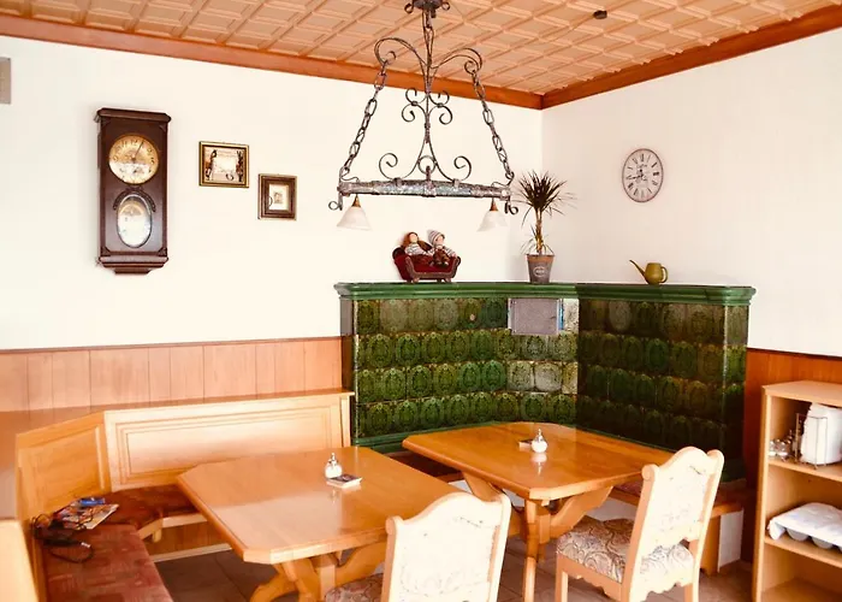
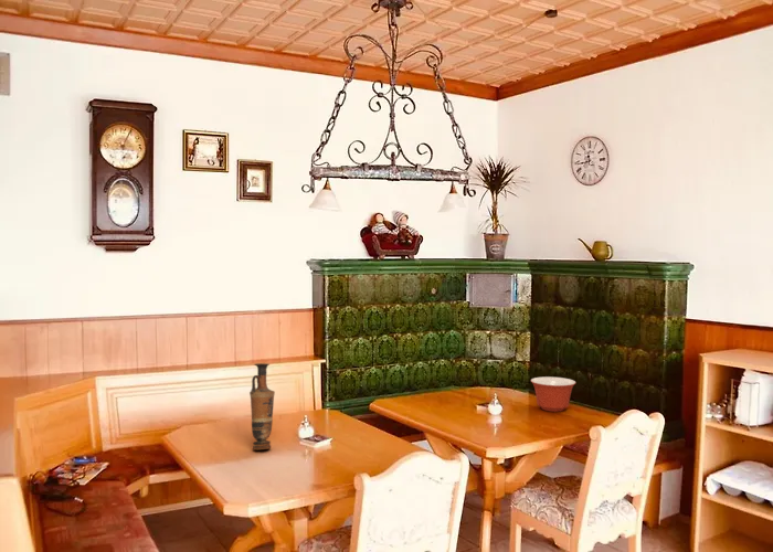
+ vase (262, 405)
+ mixing bowl (552, 394)
